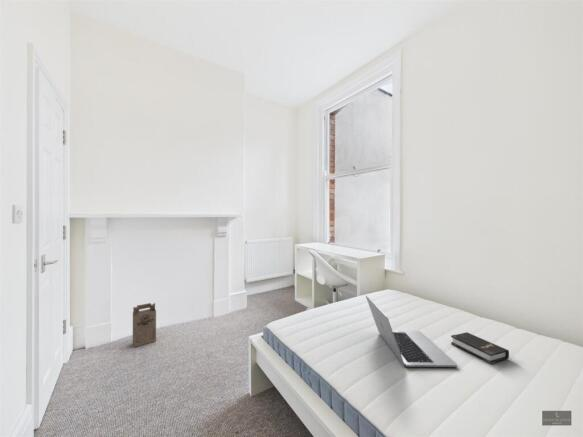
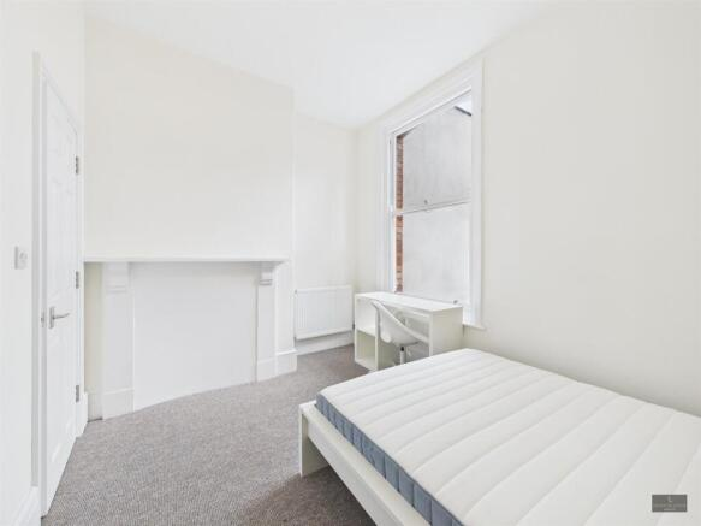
- hardback book (478, 346)
- laptop (405, 331)
- cardboard box (144, 323)
